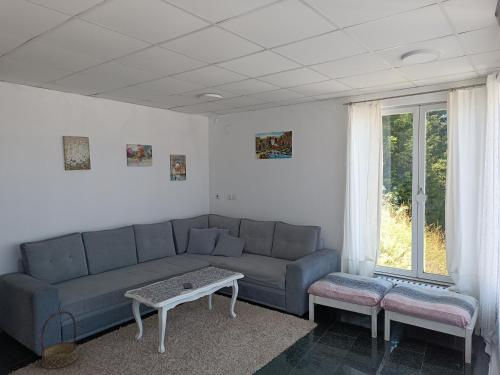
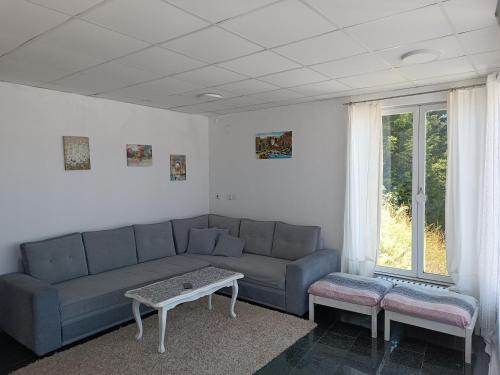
- basket (59, 343)
